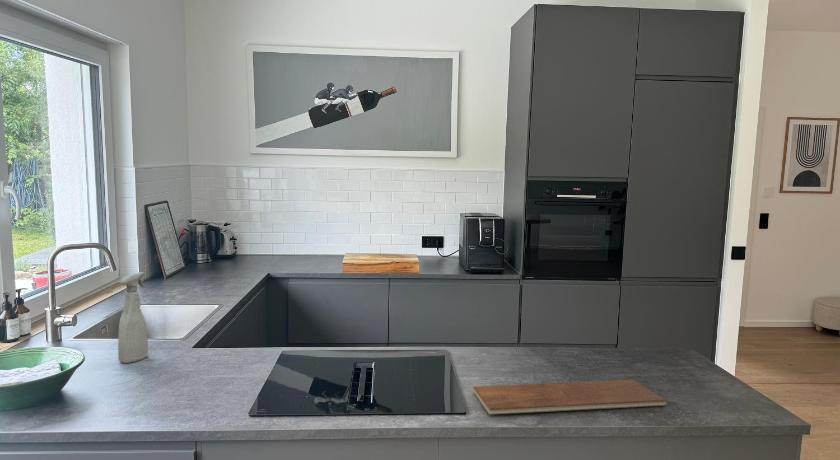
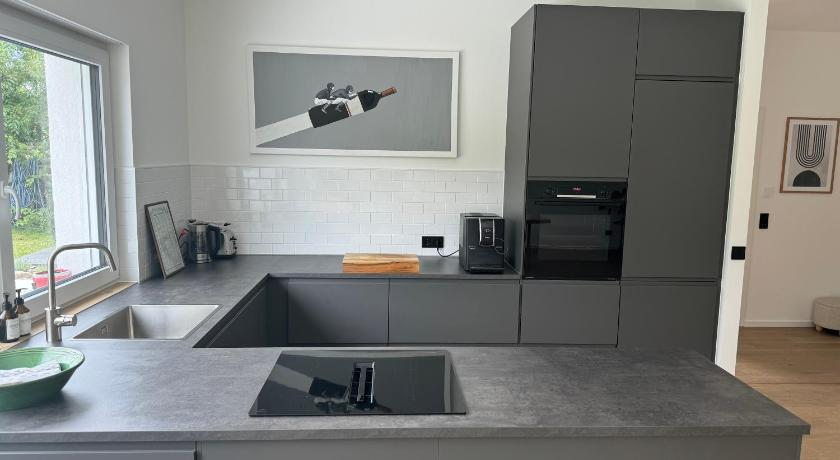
- chopping board (567, 396)
- spray bottle (132, 316)
